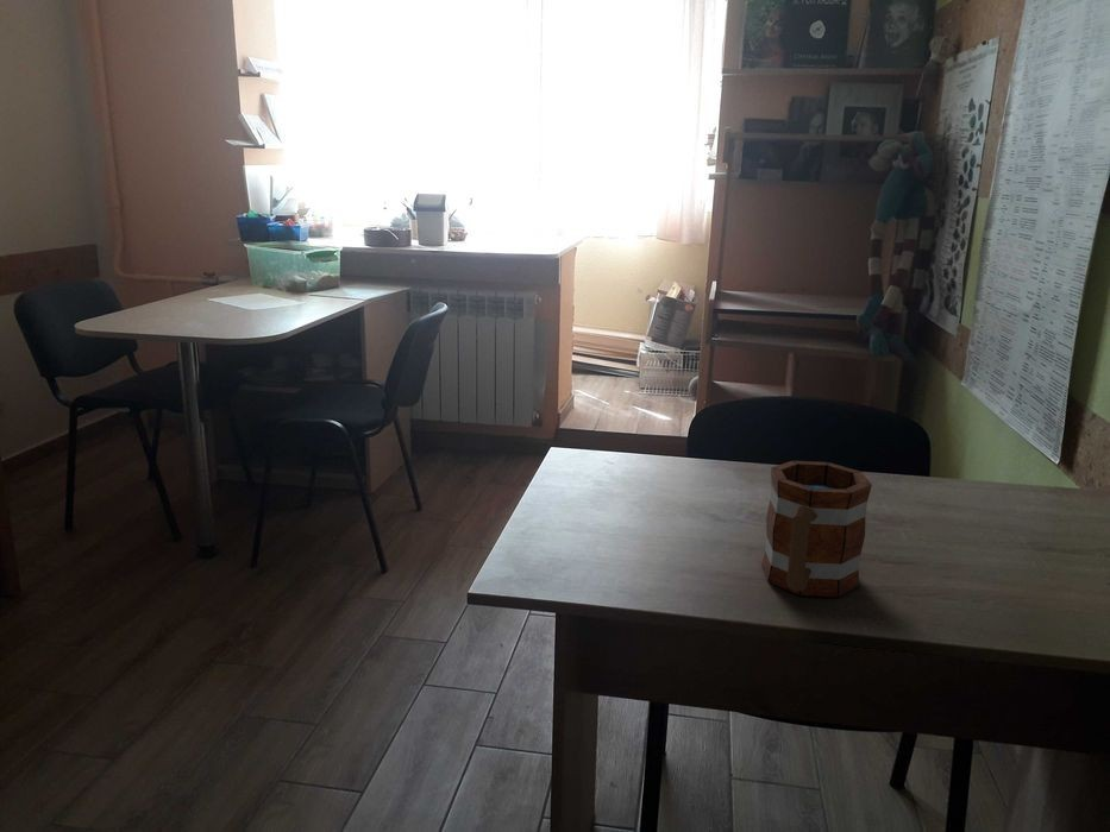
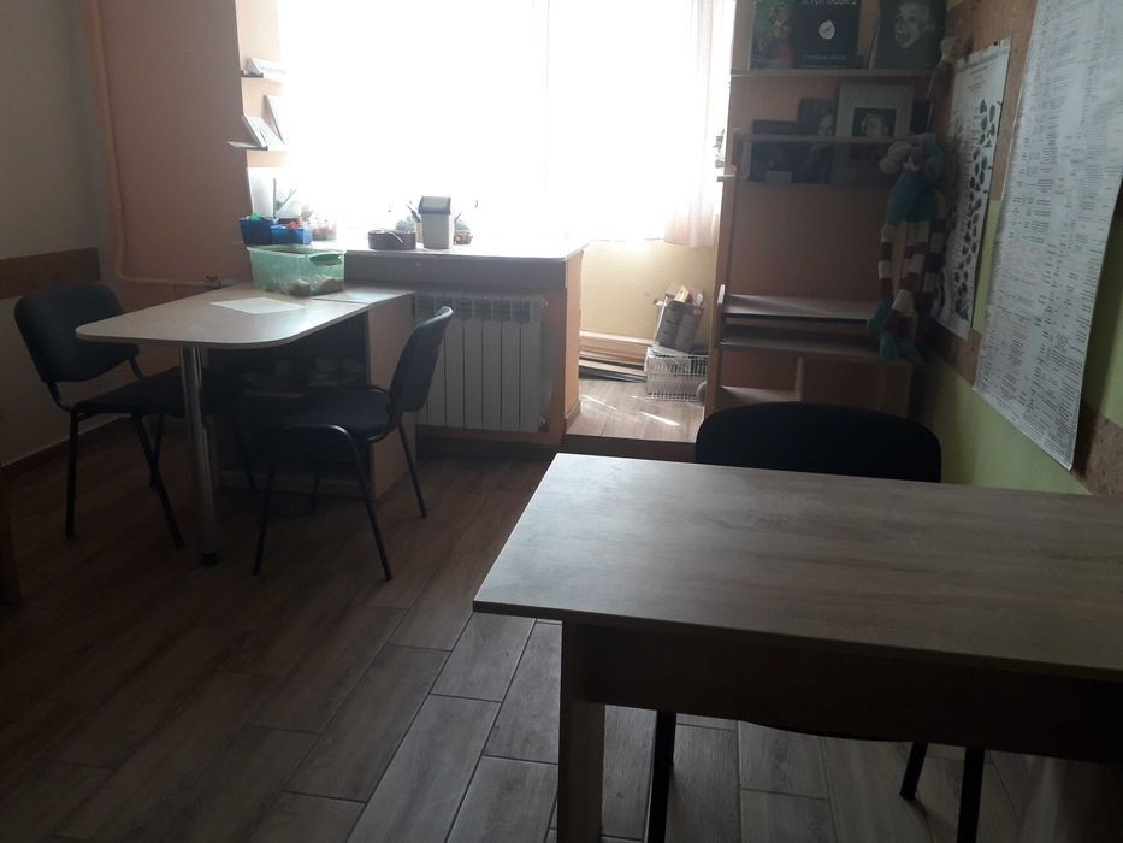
- mug (810, 534)
